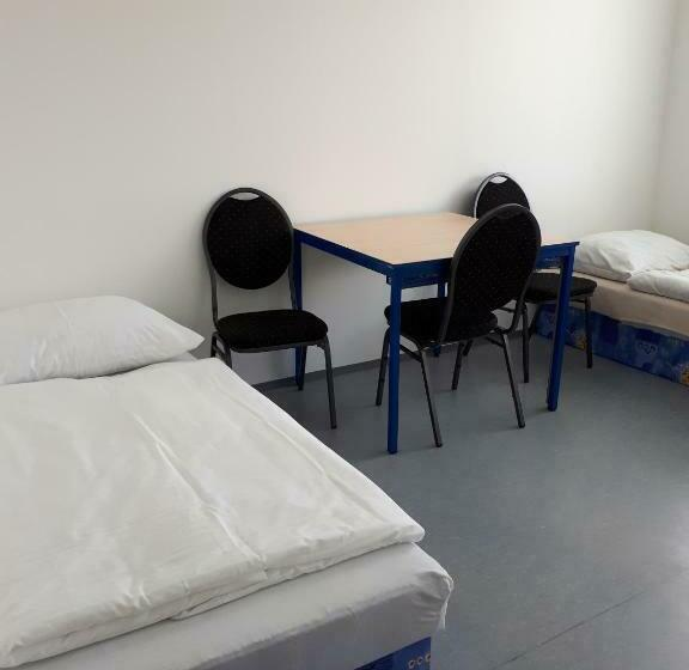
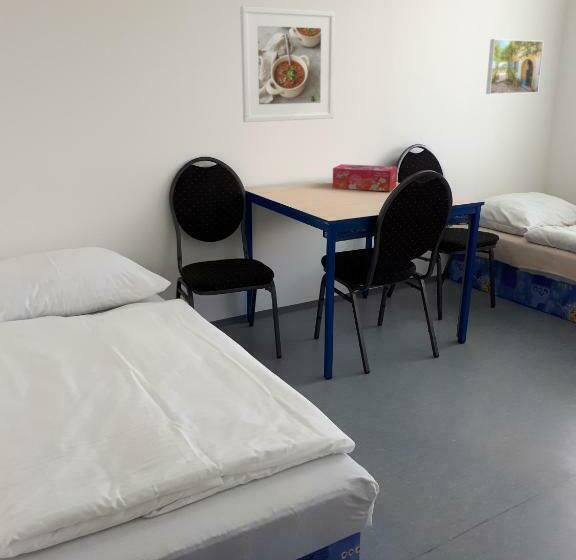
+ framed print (289, 66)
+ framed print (515, 67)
+ tissue box (364, 177)
